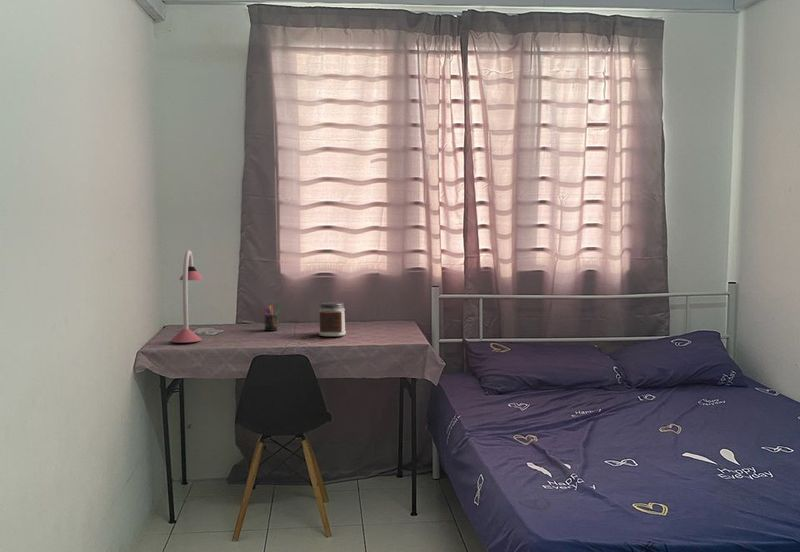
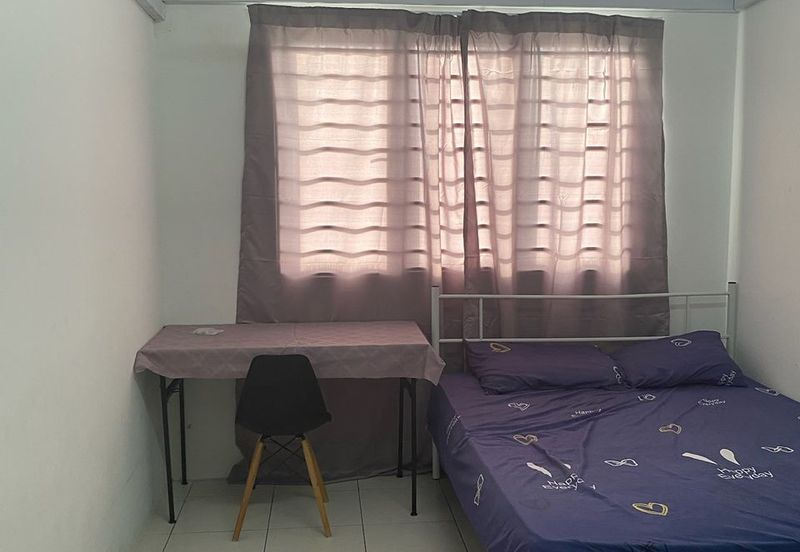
- jar (332, 318)
- pen holder (272, 317)
- desk lamp (187, 294)
